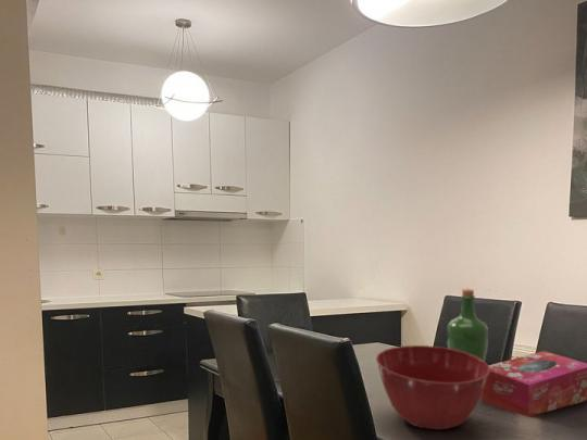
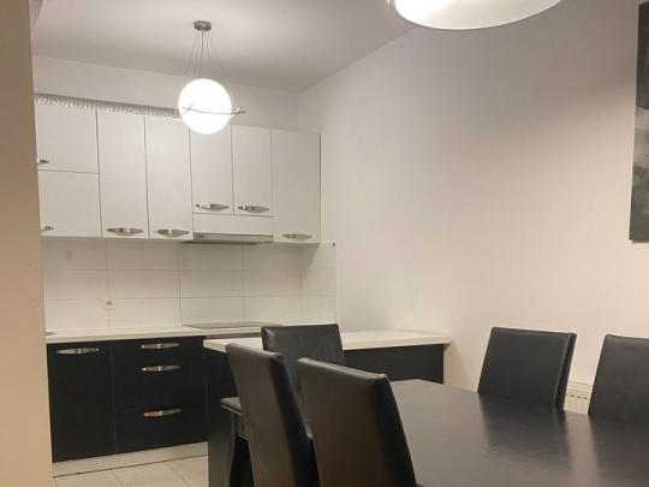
- wine bottle (466, 327)
- mixing bowl (430, 390)
- tissue box (536, 382)
